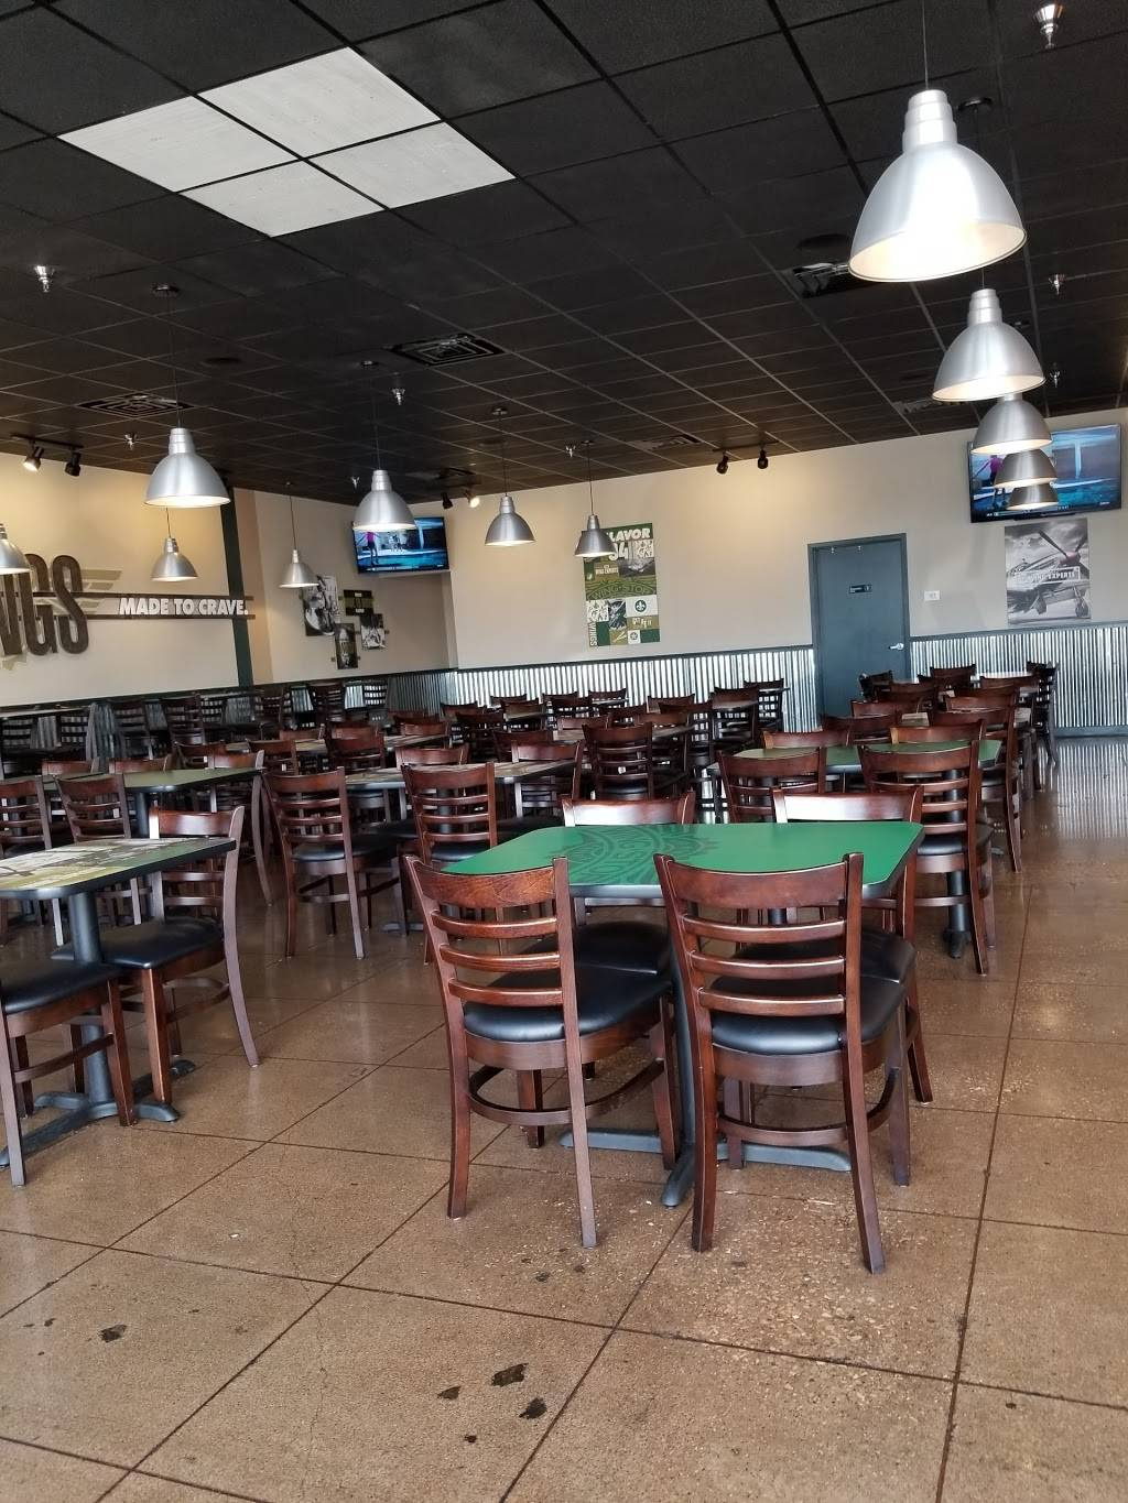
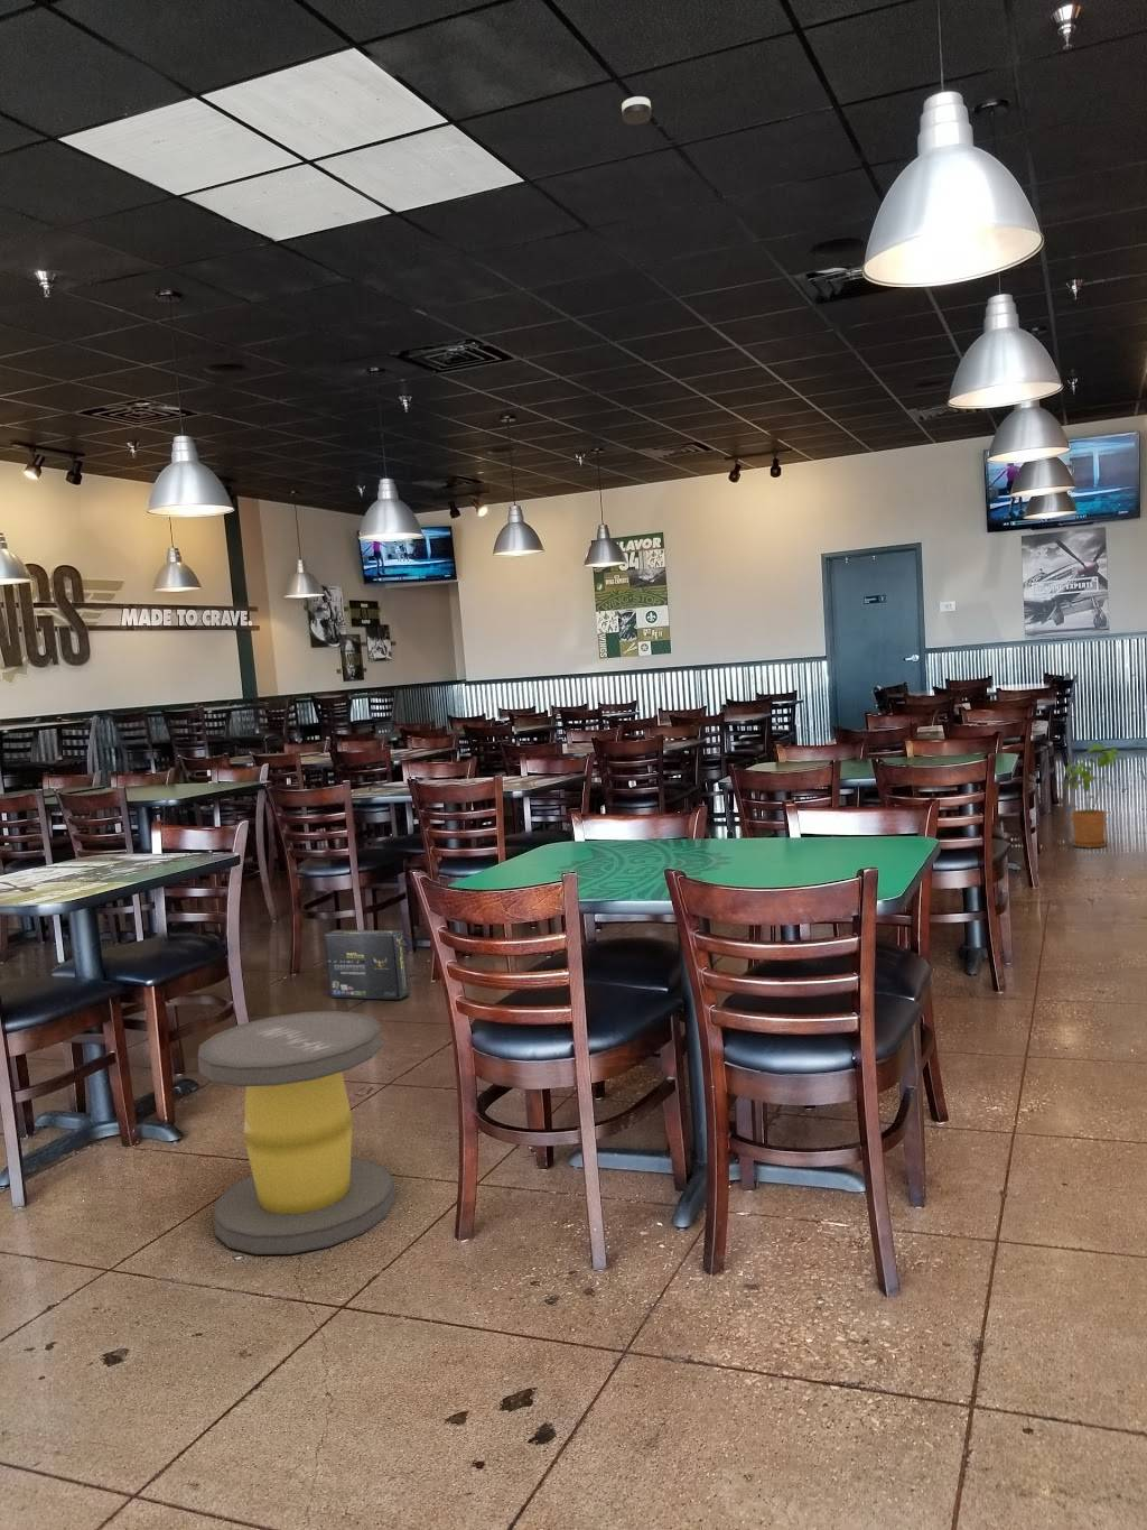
+ house plant (1087, 796)
+ box (366, 965)
+ smoke detector (636, 110)
+ stool (298, 1124)
